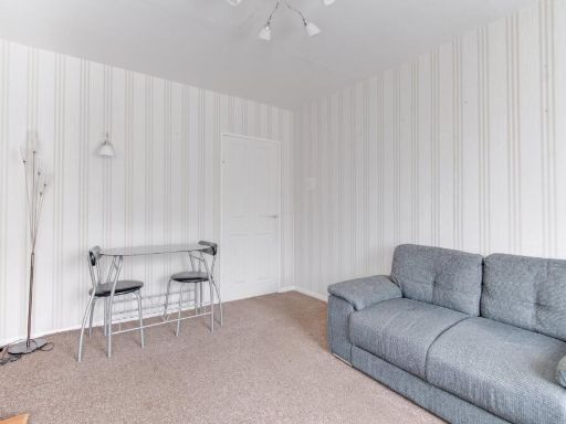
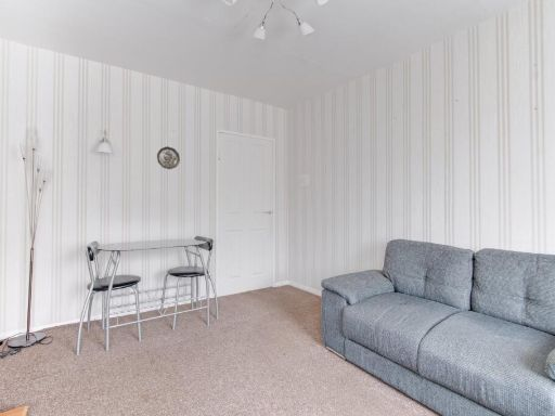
+ decorative plate (168, 157)
